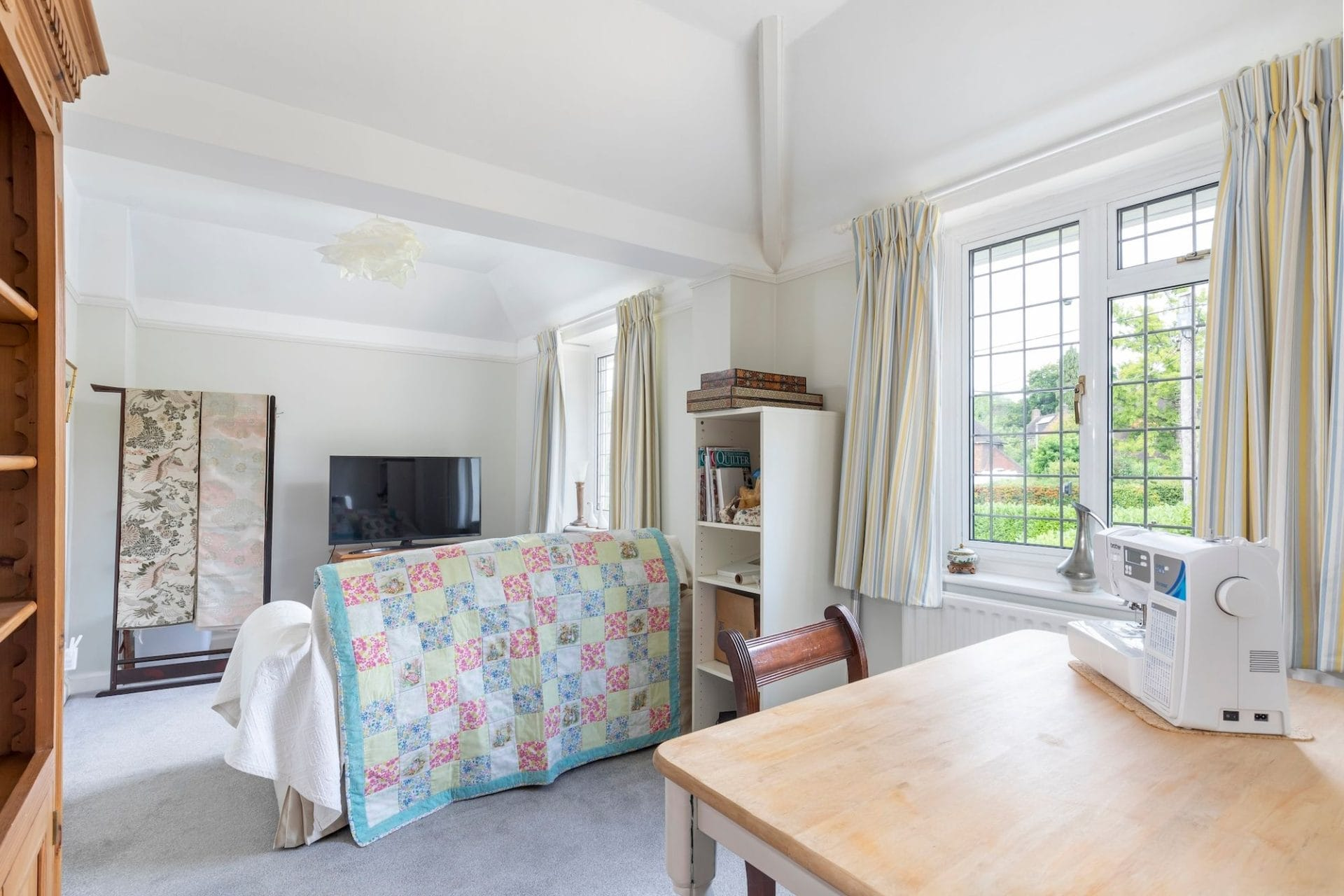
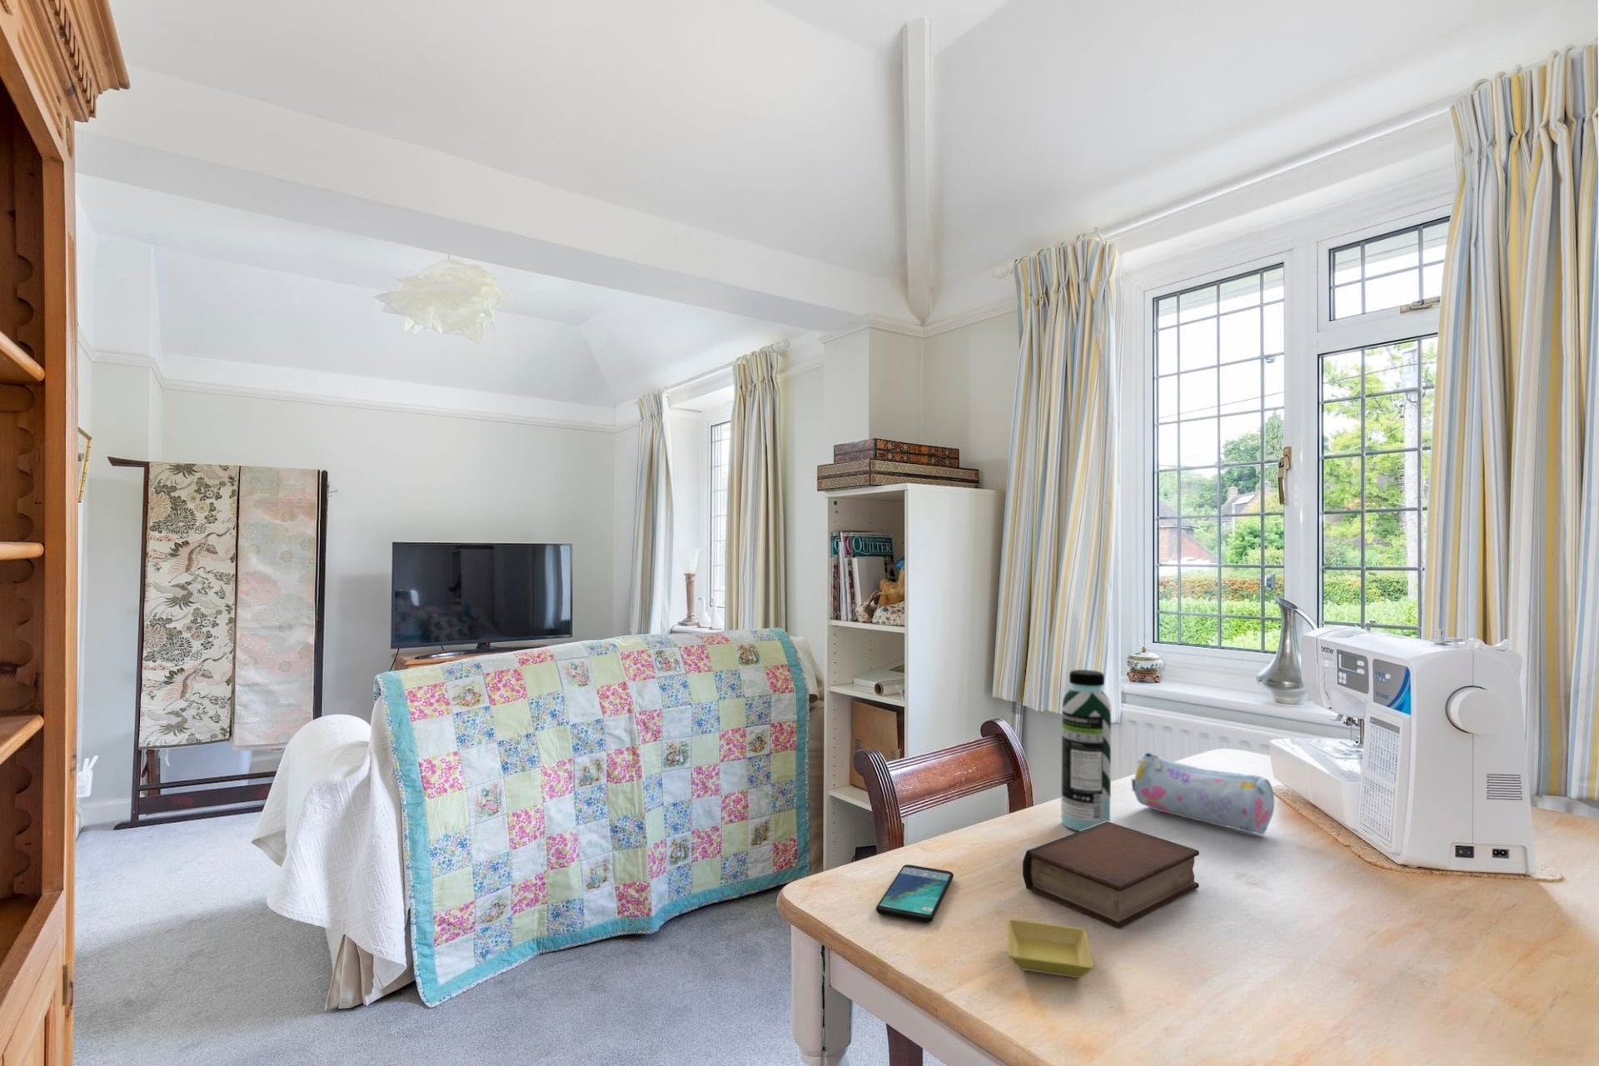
+ water bottle (1086, 748)
+ saucer (1048, 951)
+ book (1110, 867)
+ pencil case (1200, 790)
+ smartphone (916, 891)
